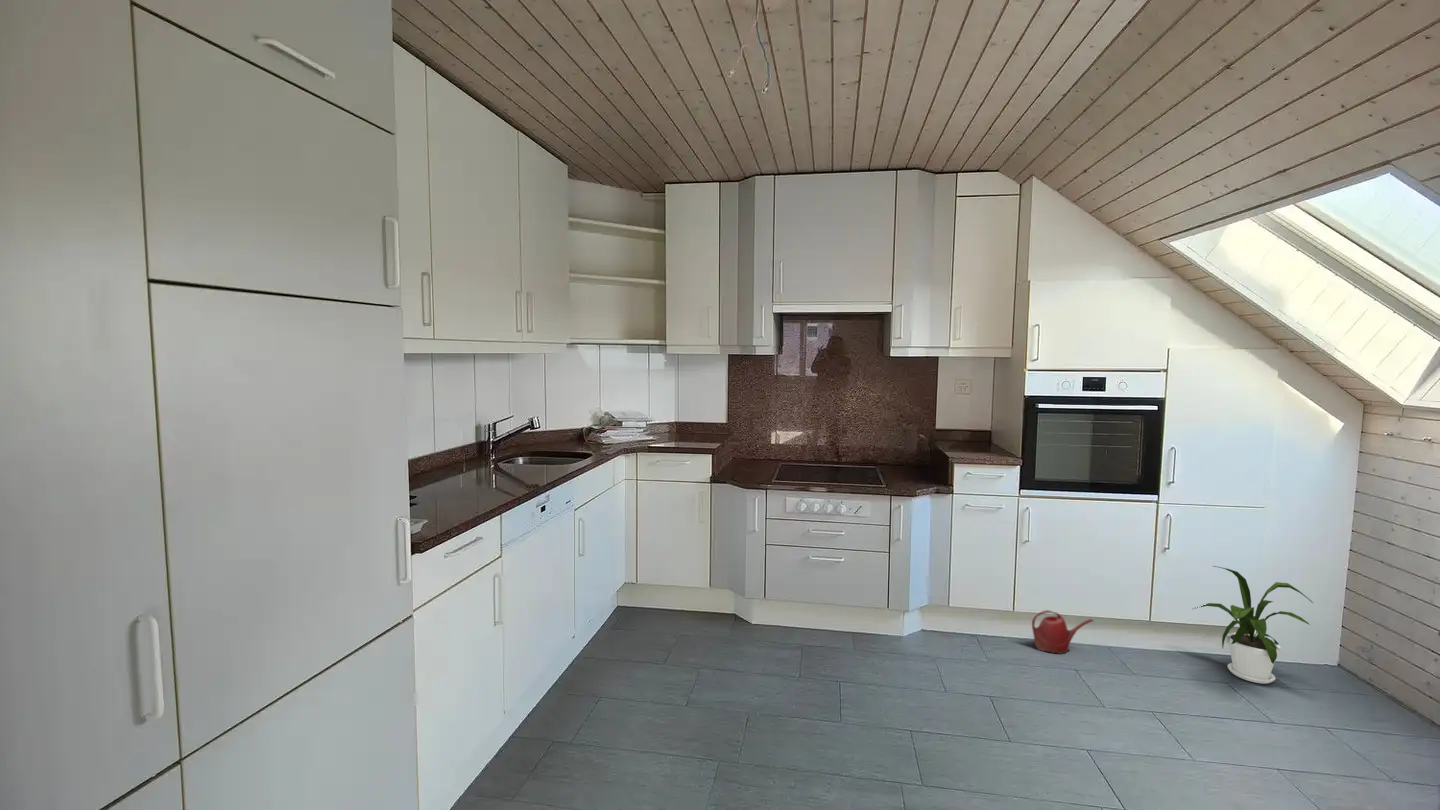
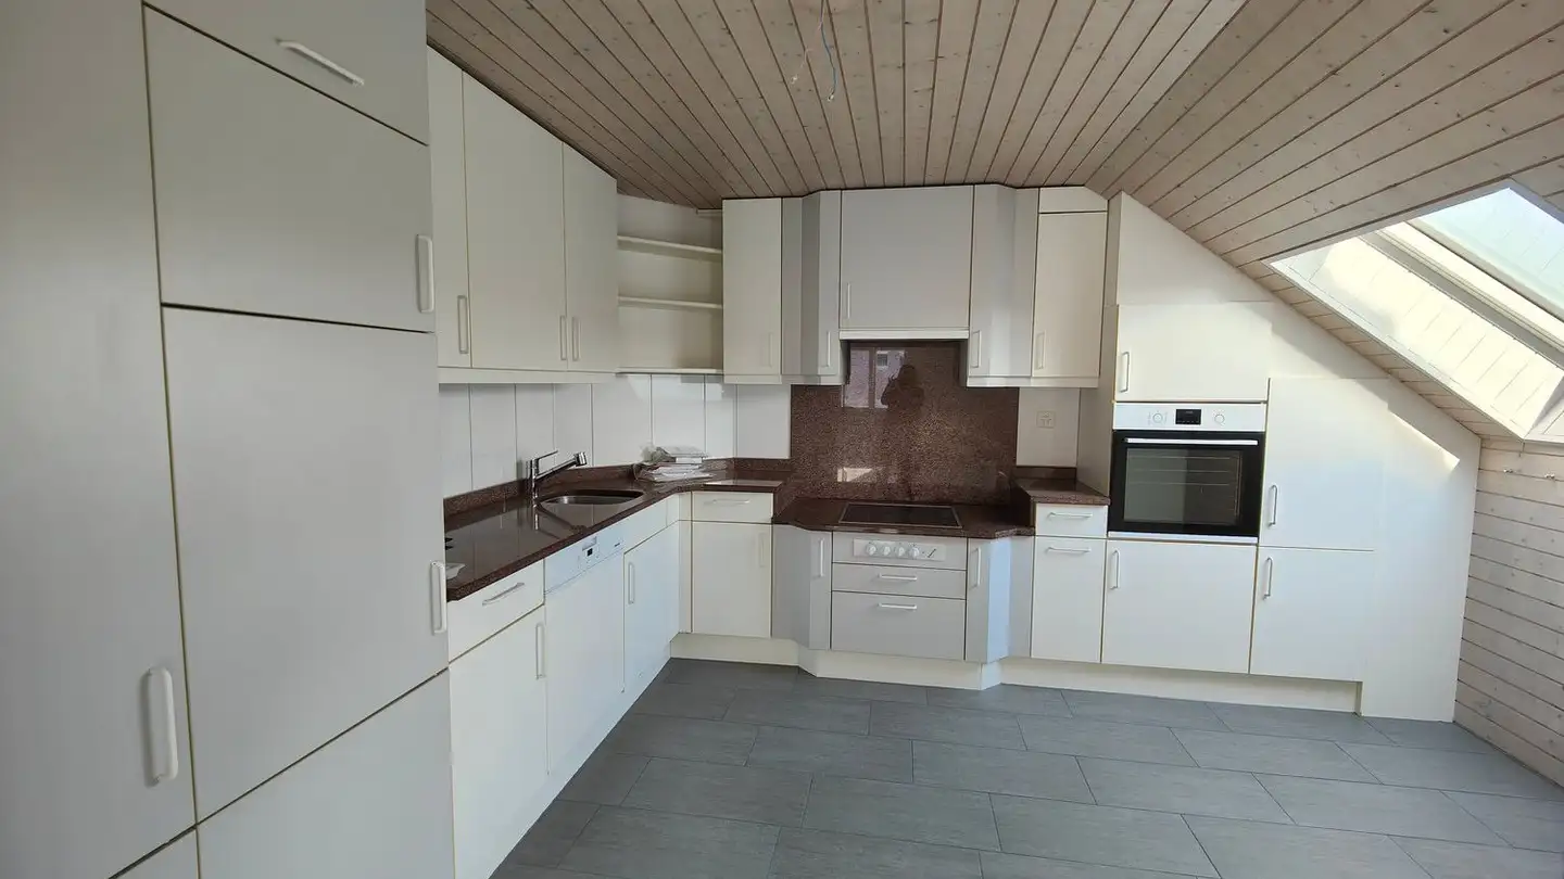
- house plant (1251, 623)
- watering can (1062, 630)
